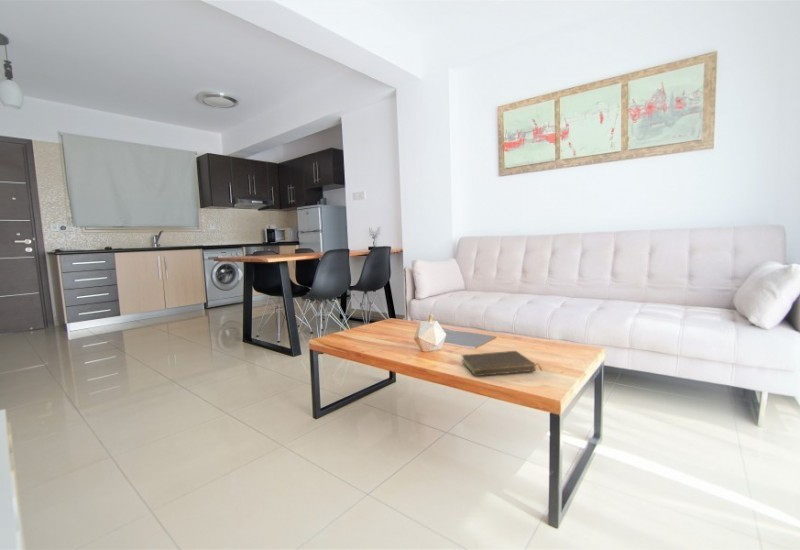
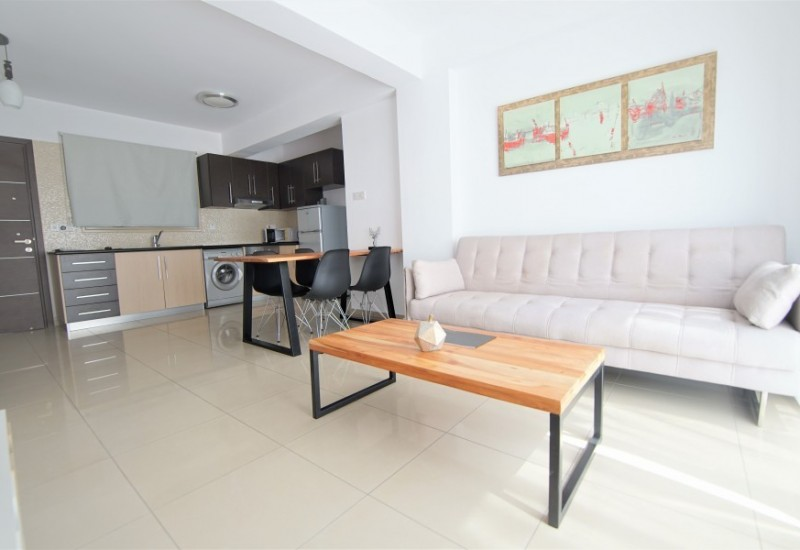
- book (500, 364)
